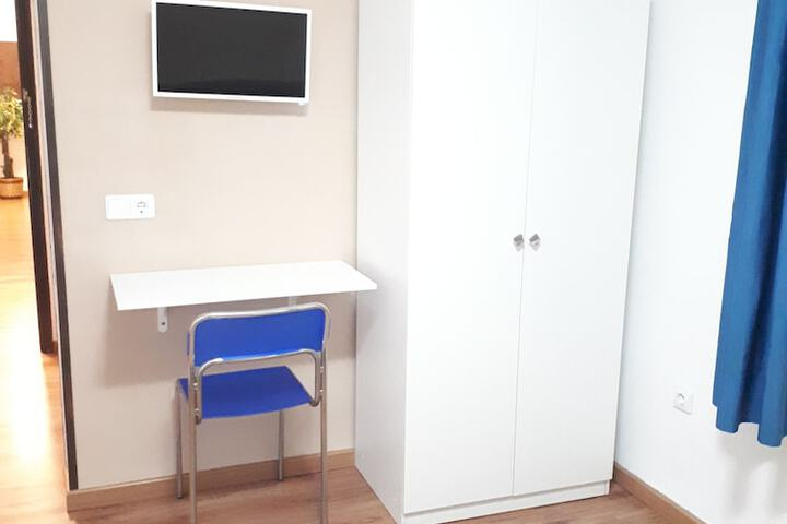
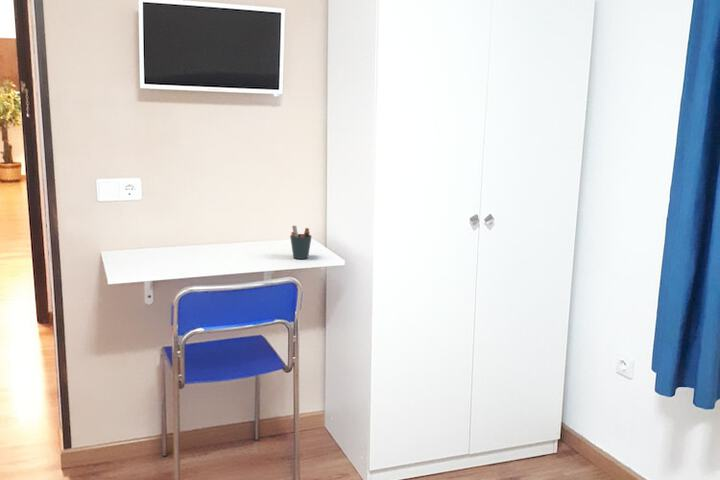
+ pen holder (300, 240)
